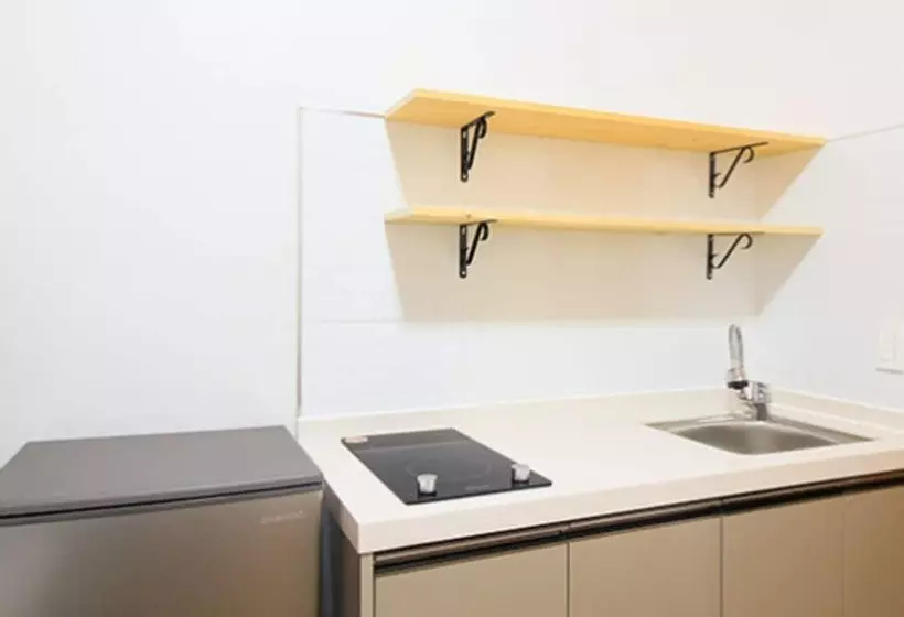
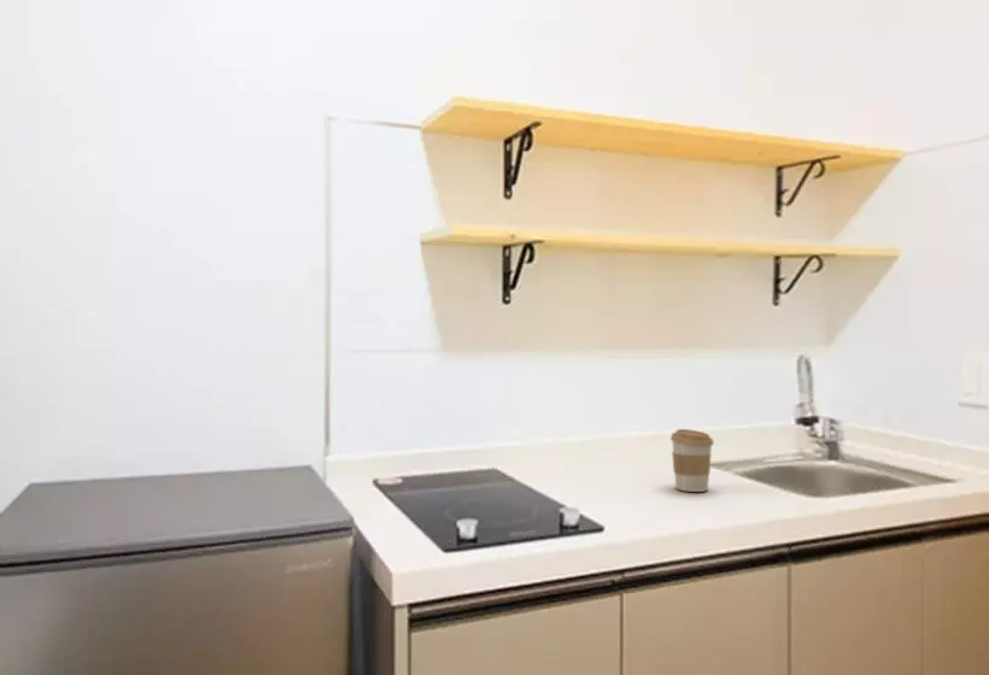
+ coffee cup (691, 459)
